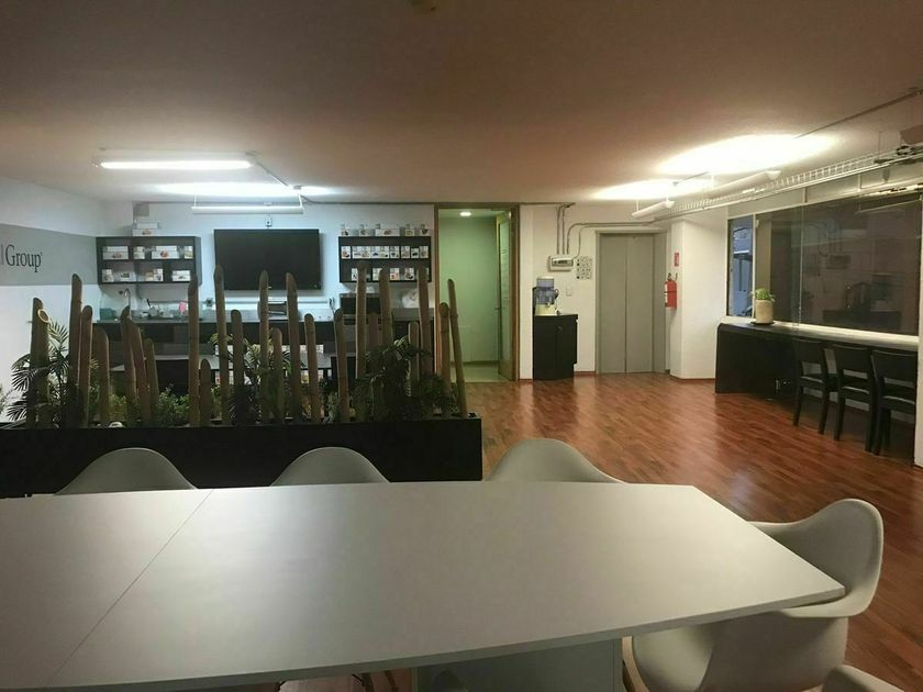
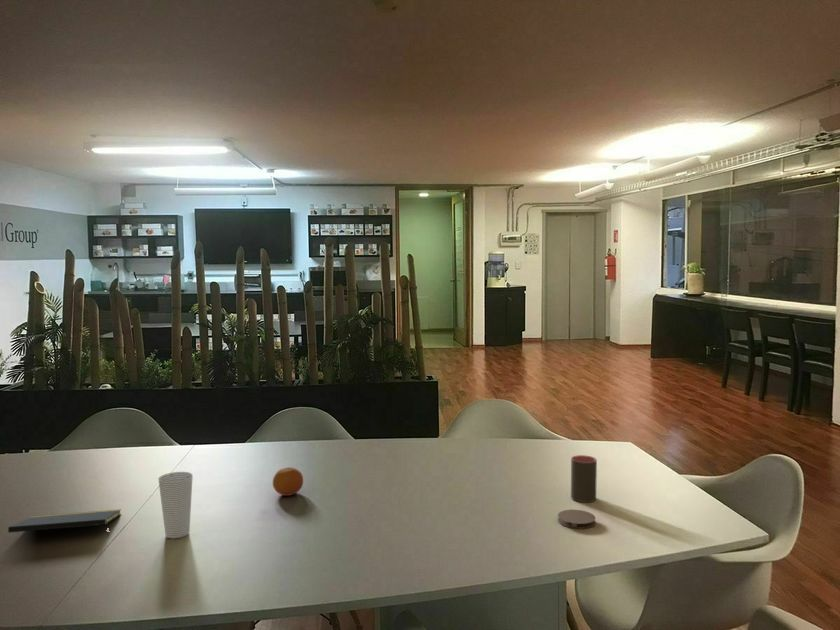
+ cup (583, 478)
+ notepad (68, 520)
+ fruit (288, 480)
+ cup (176, 505)
+ coaster (576, 518)
